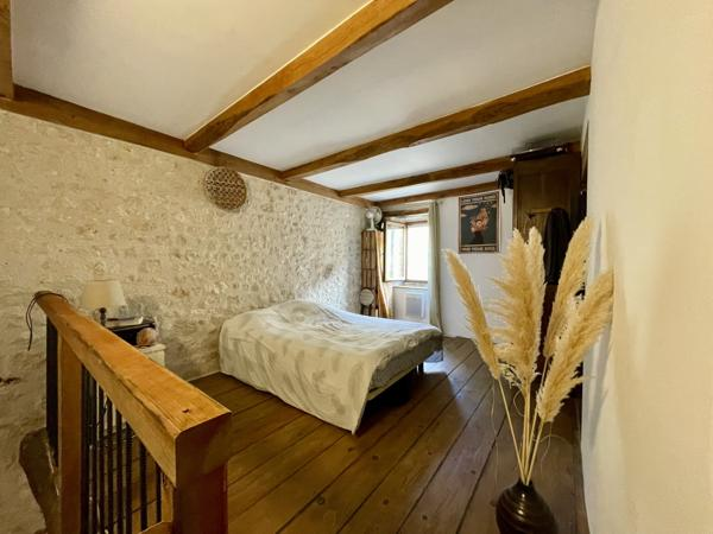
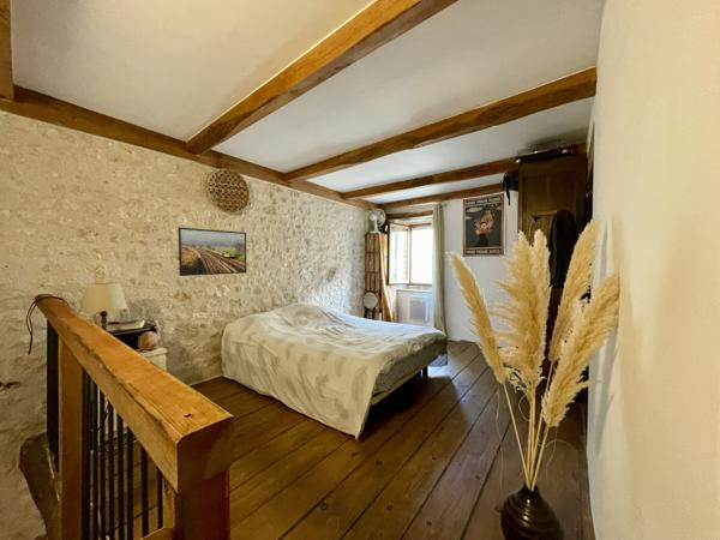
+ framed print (215, 252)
